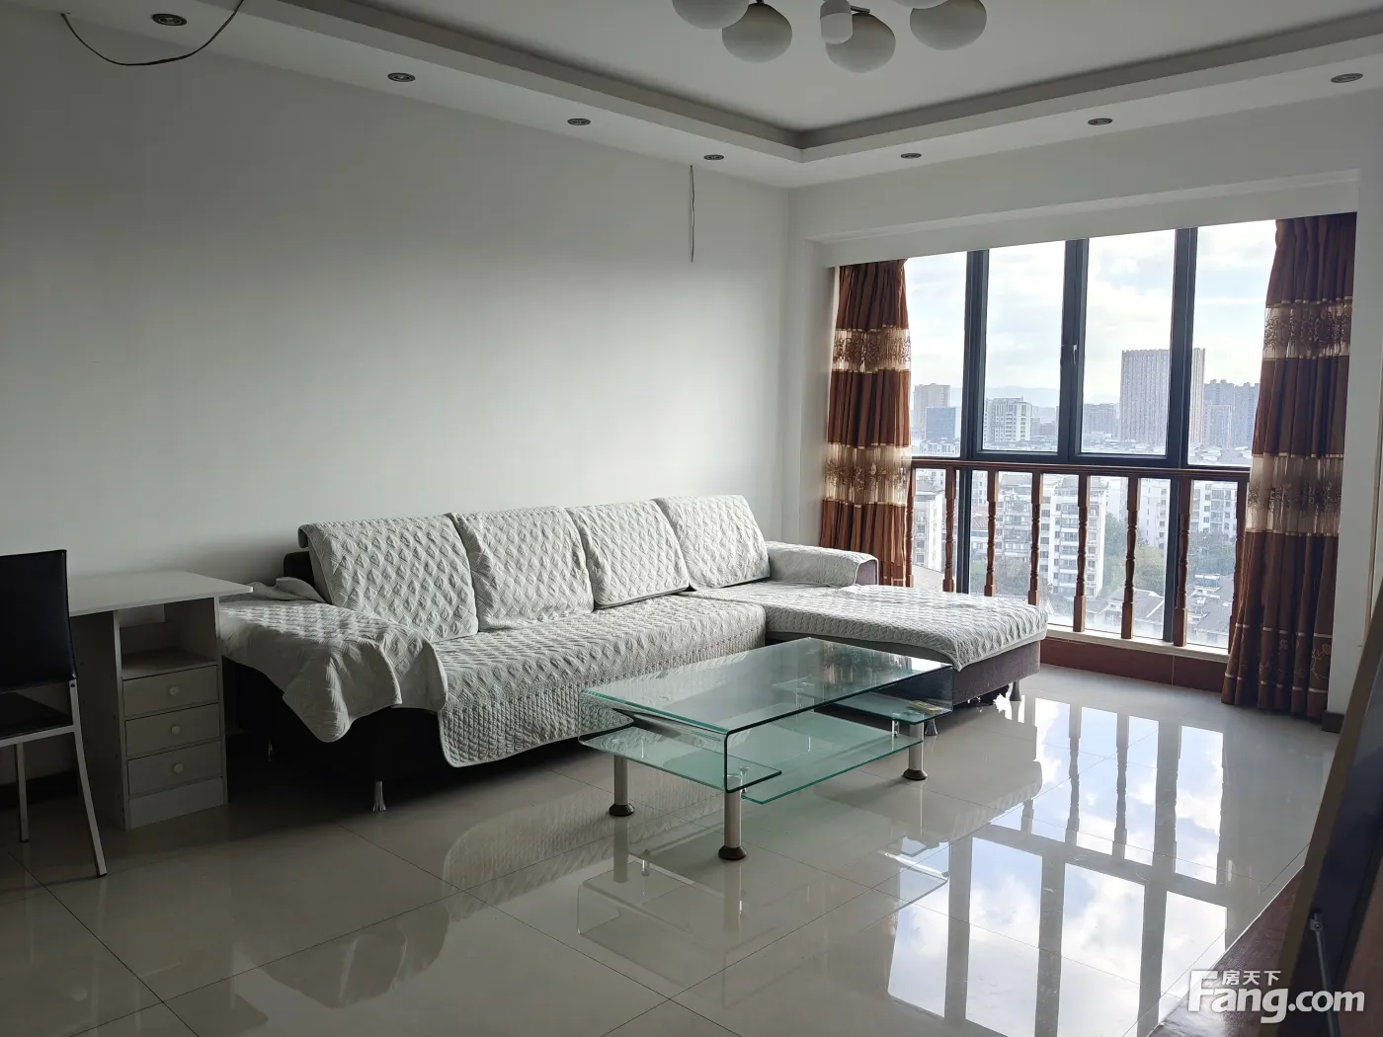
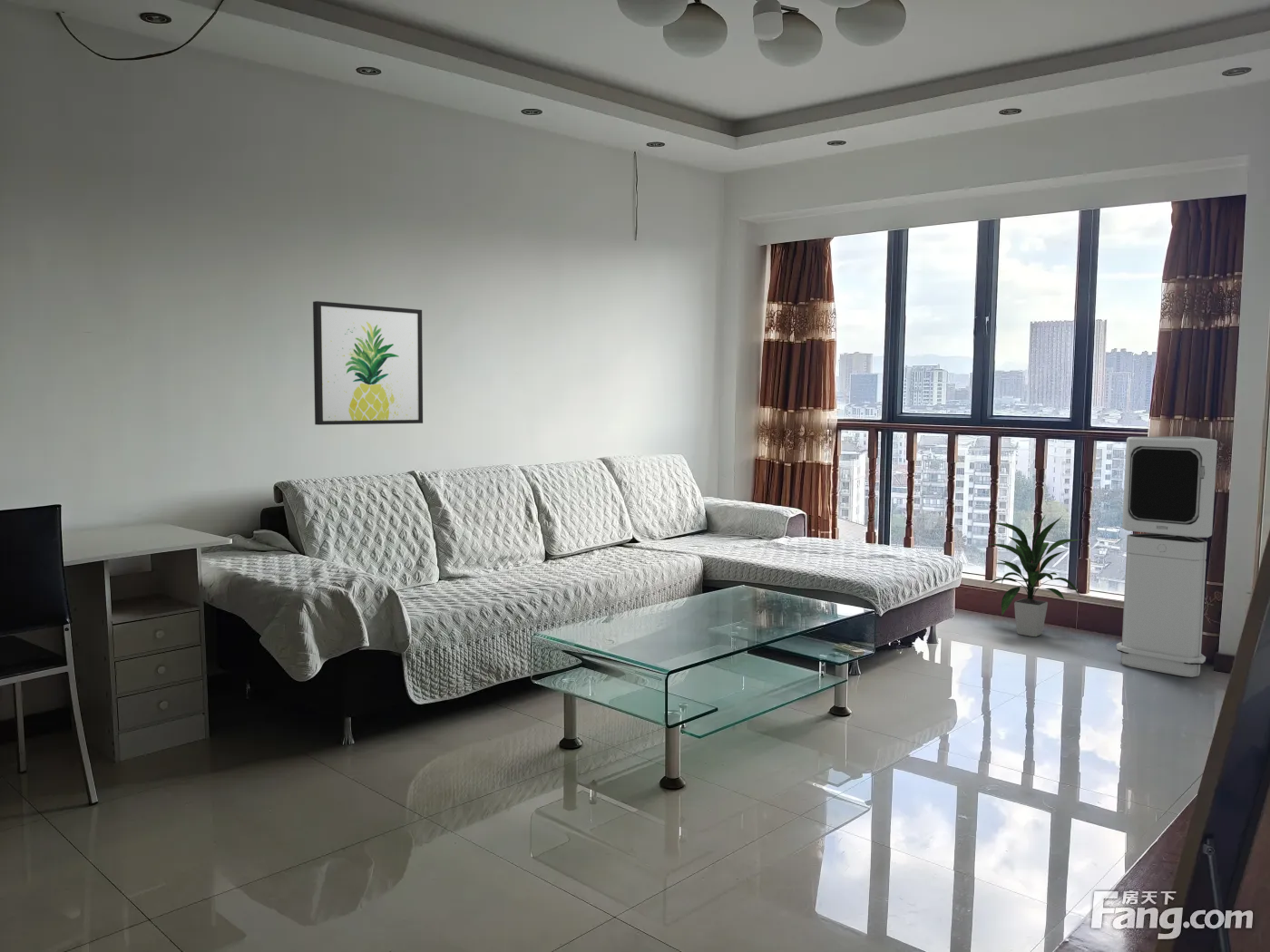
+ air purifier (1172, 551)
+ indoor plant (1028, 573)
+ wall art (370, 364)
